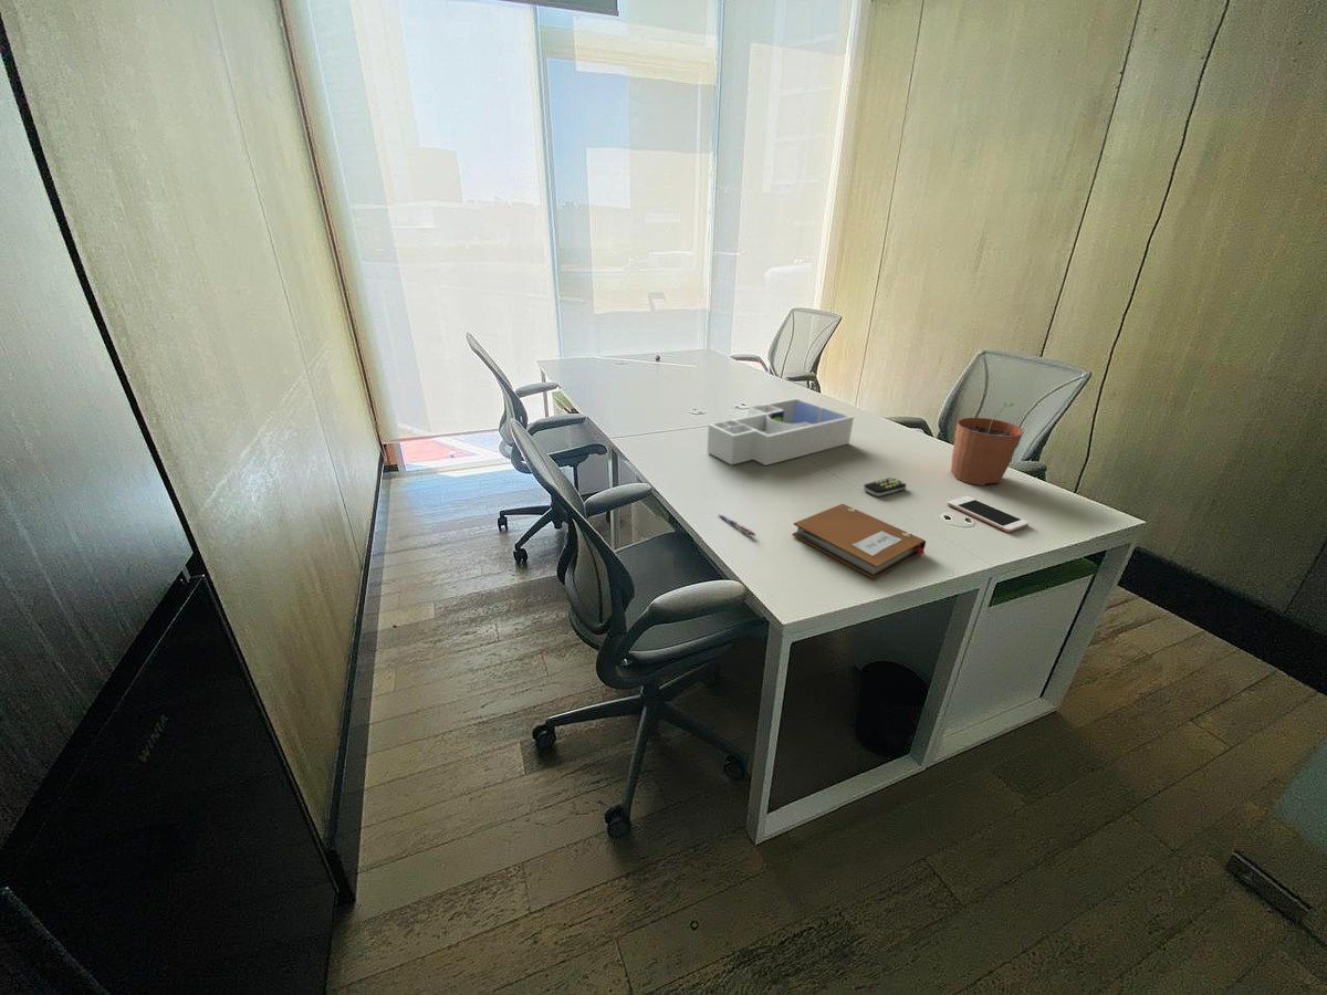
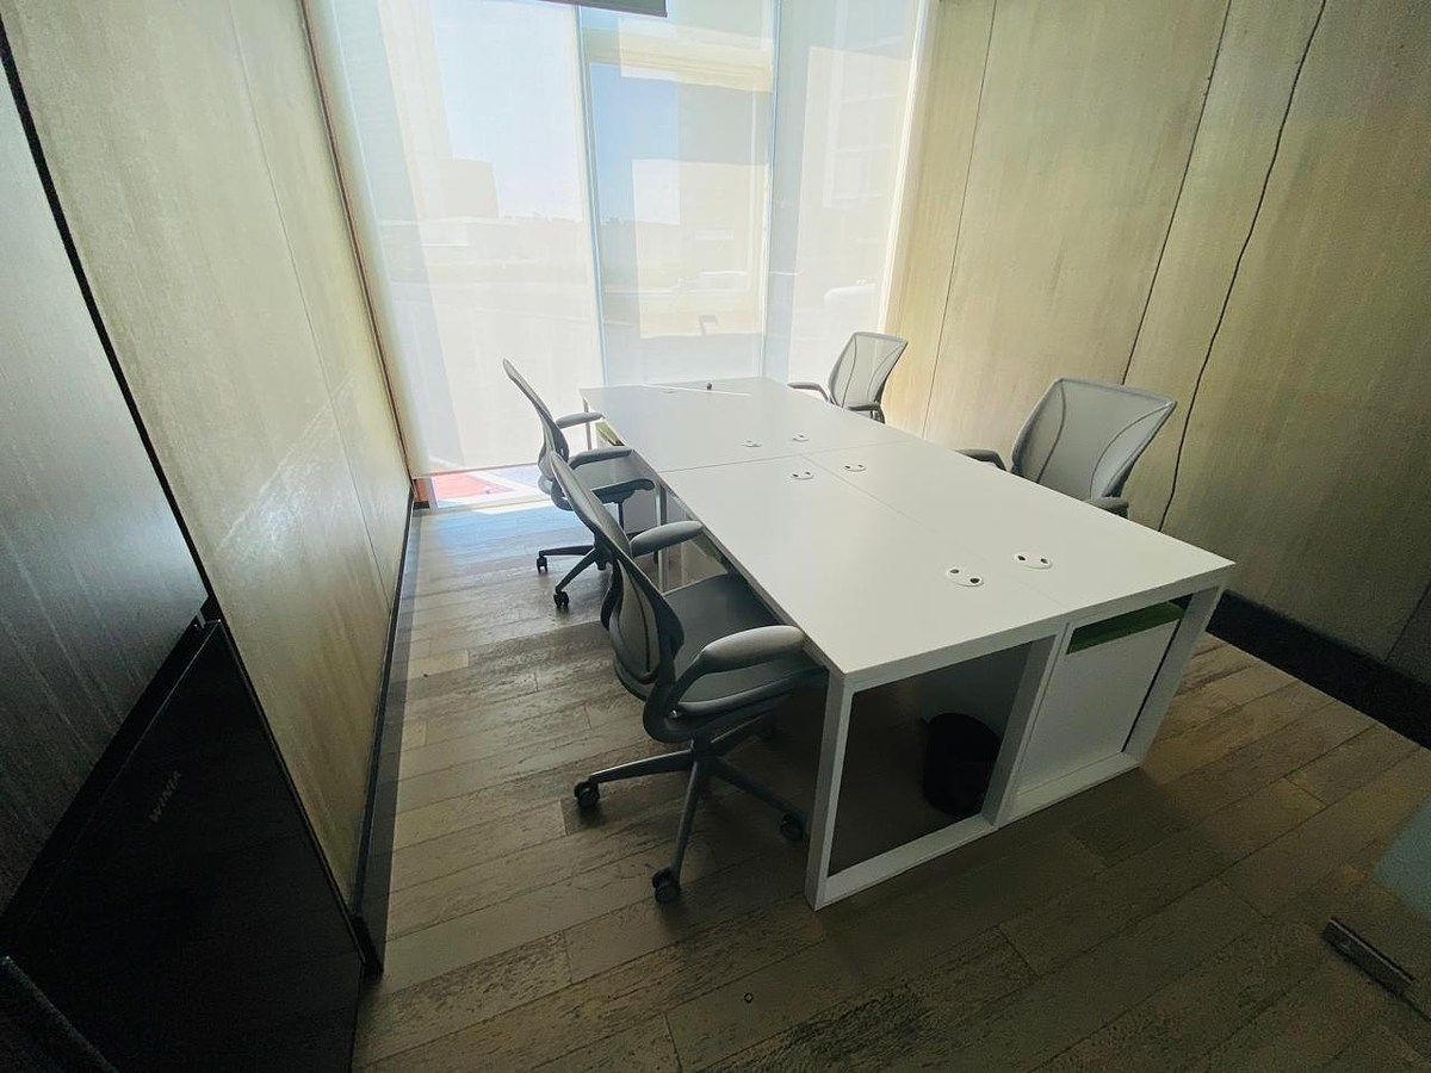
- remote control (885, 486)
- desk organizer (772, 430)
- notebook (859, 537)
- pen (735, 523)
- cell phone (986, 513)
- plant pot (985, 439)
